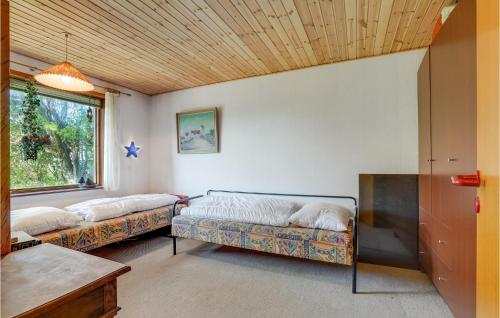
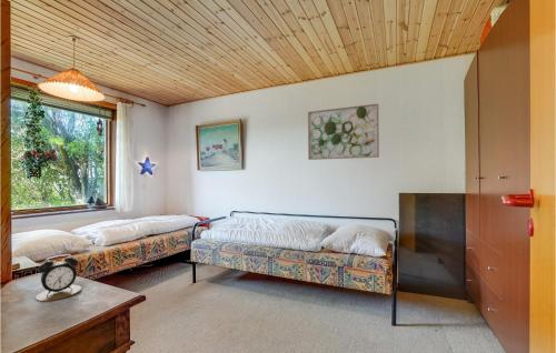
+ wall art (341, 133)
+ alarm clock (59, 274)
